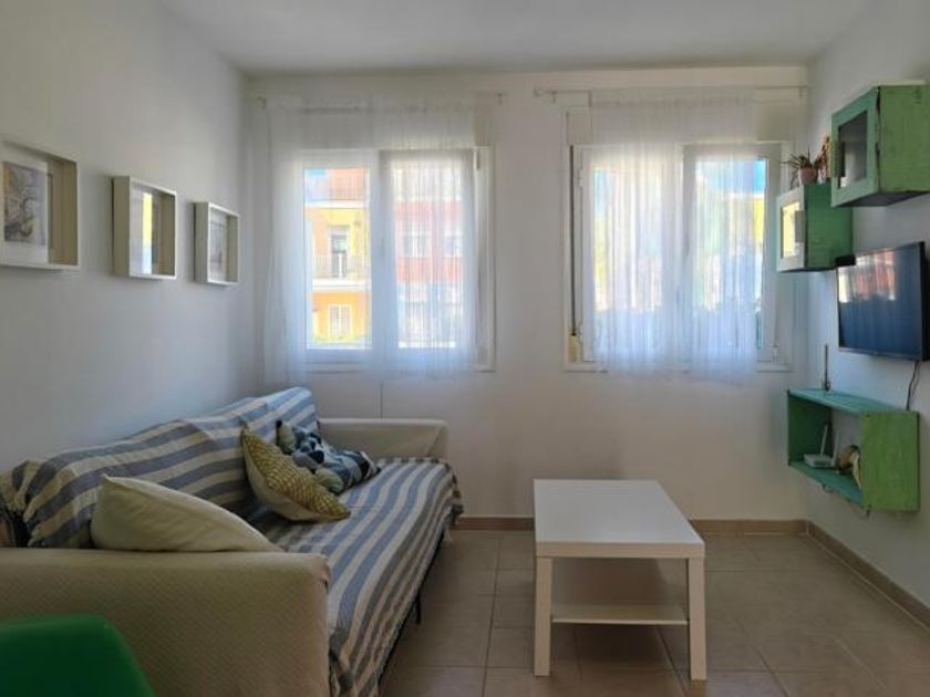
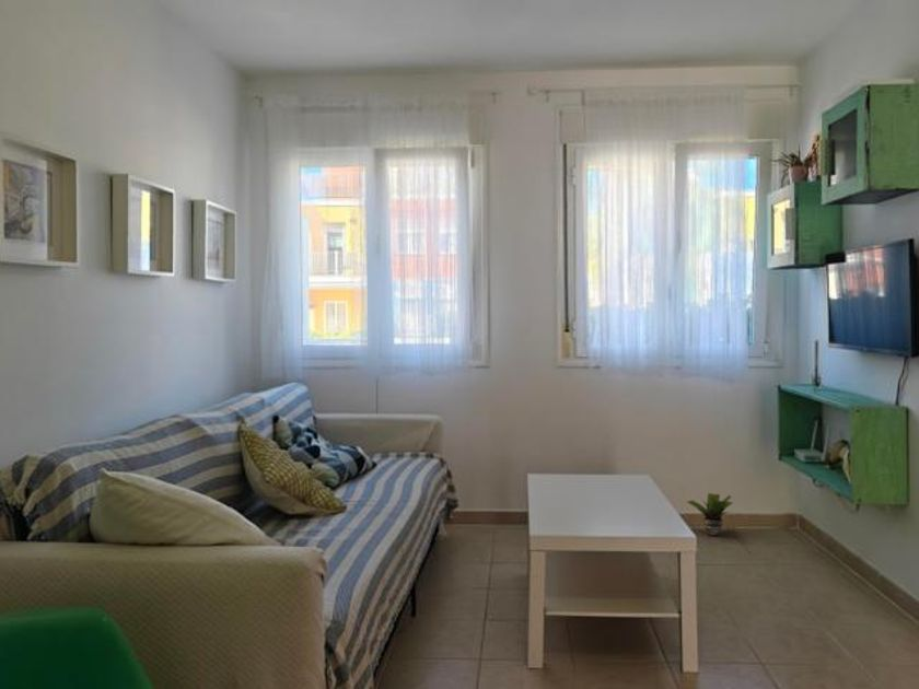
+ potted plant (713, 513)
